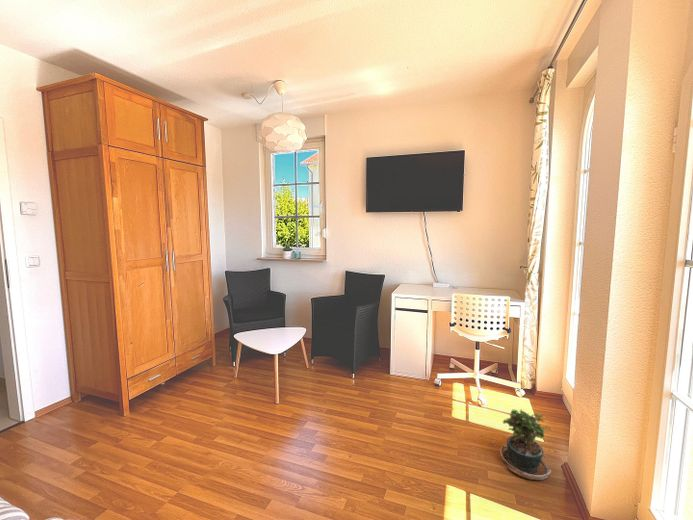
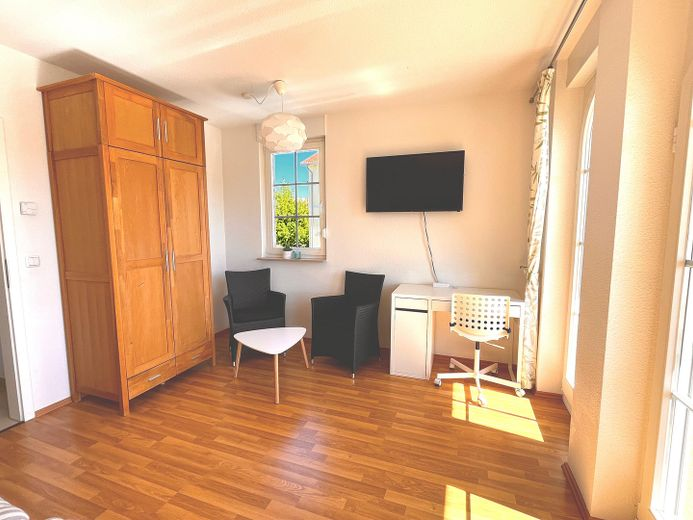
- potted plant (520, 434)
